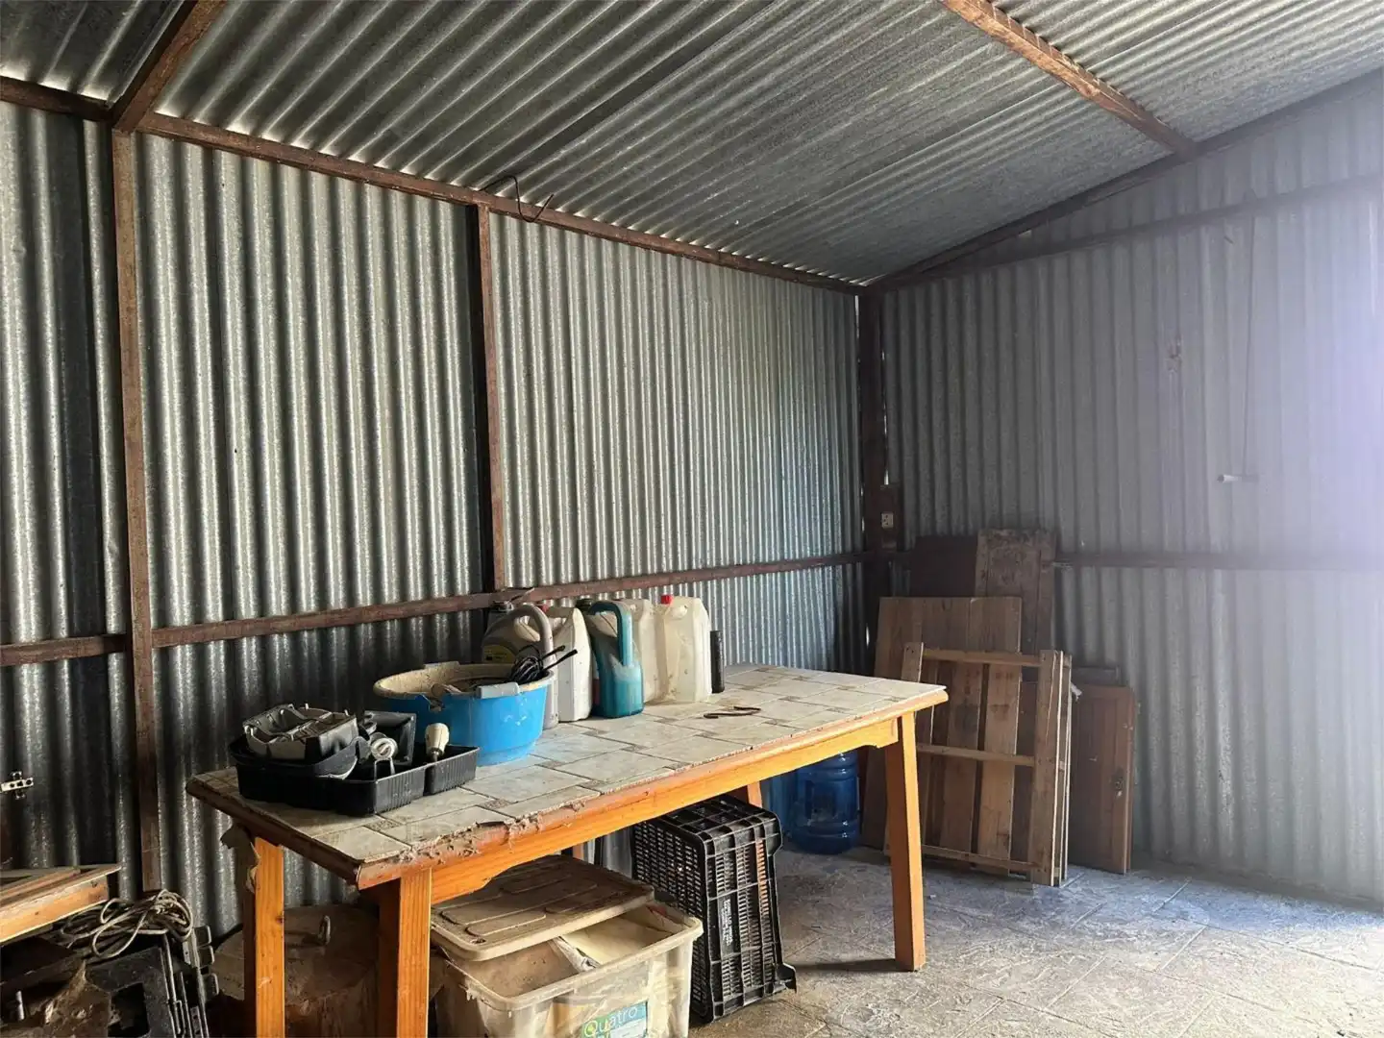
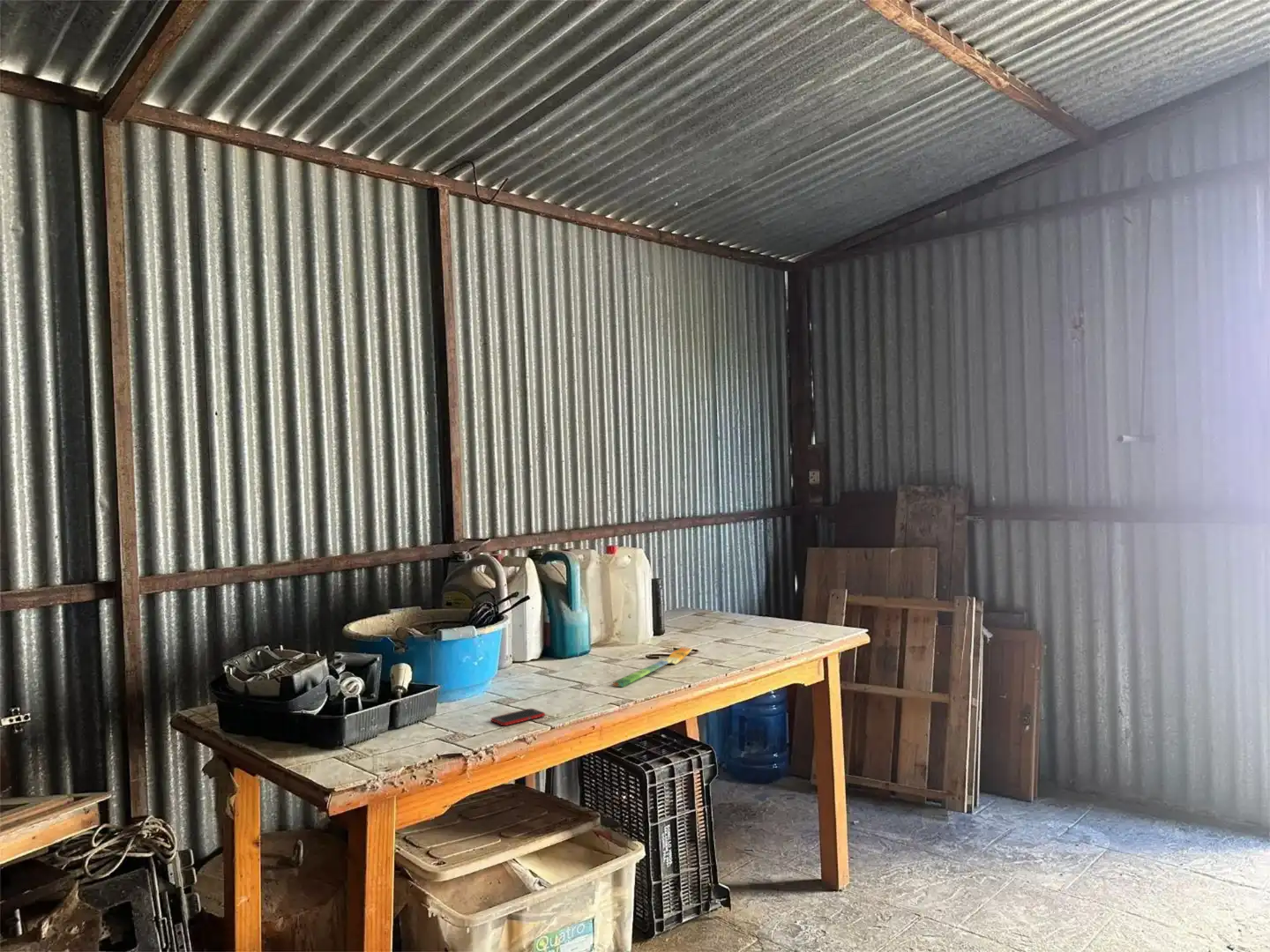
+ cell phone (518, 717)
+ tape measure (654, 665)
